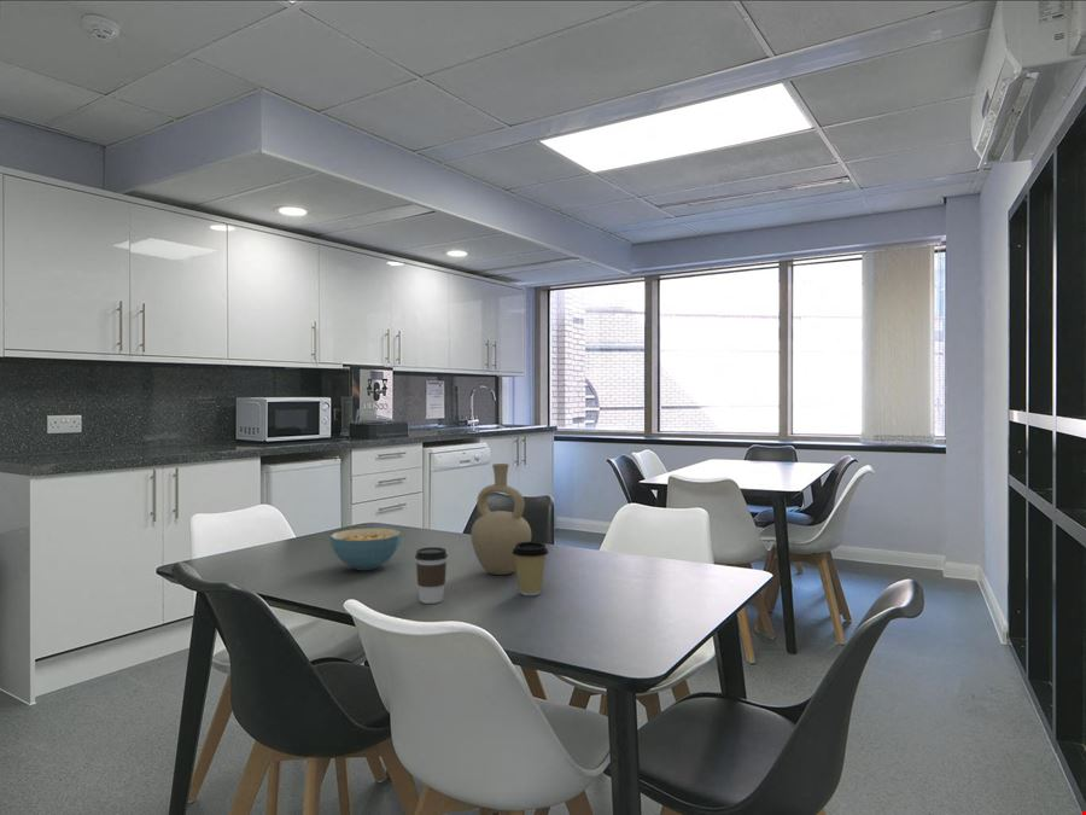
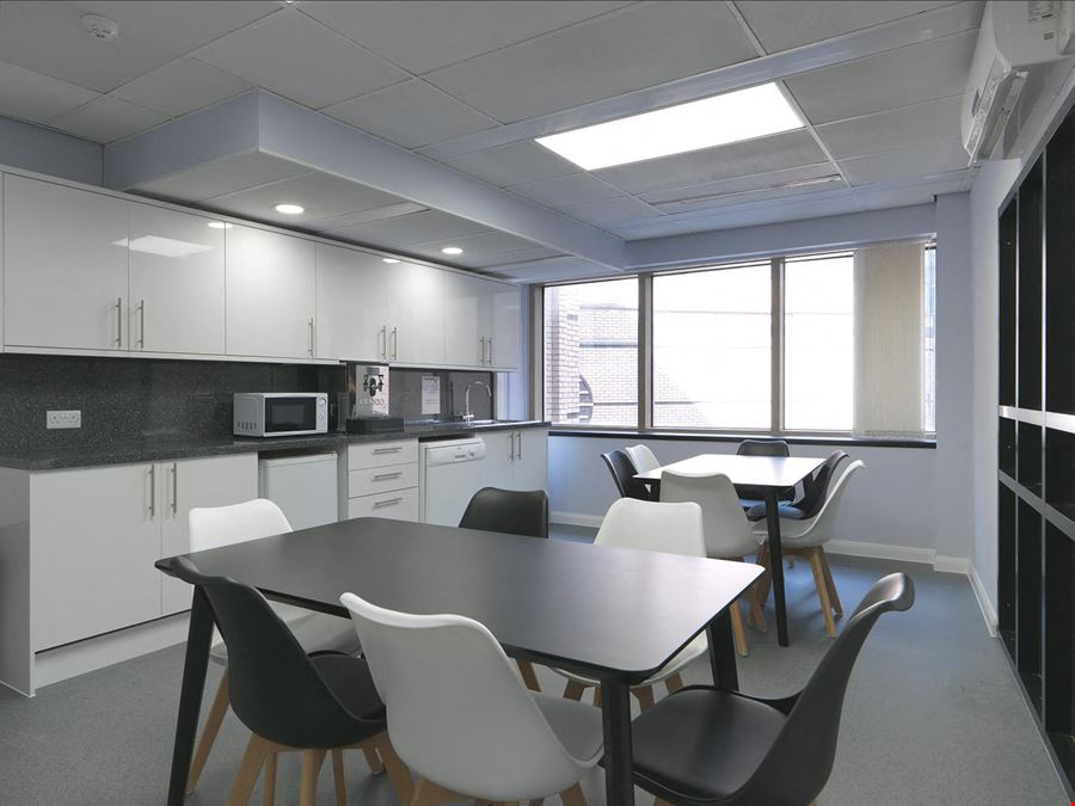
- coffee cup (530, 569)
- coffee cup (431, 575)
- cereal bowl (366, 551)
- vase (501, 518)
